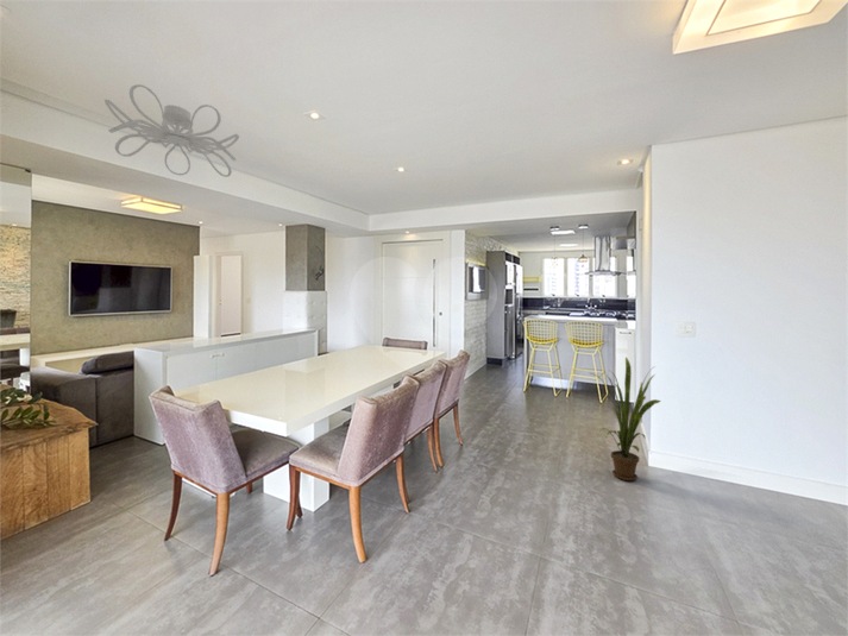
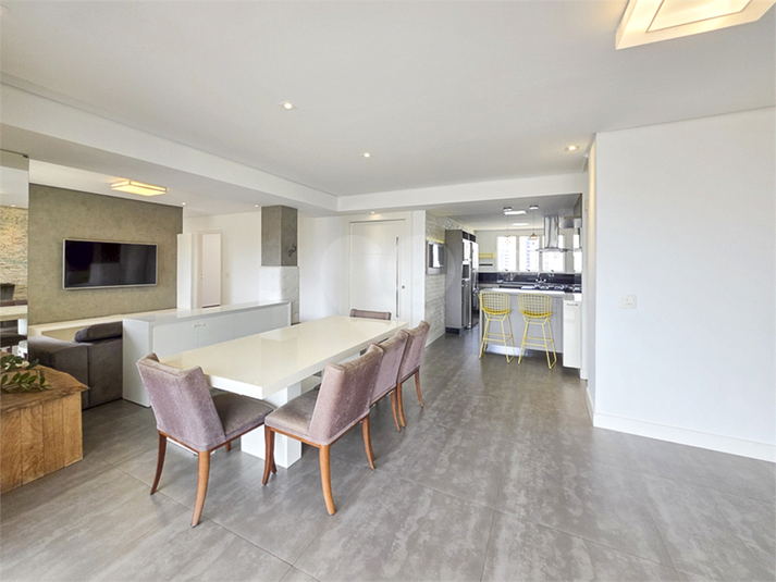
- house plant (622, 416)
- ceiling light fixture (177, 134)
